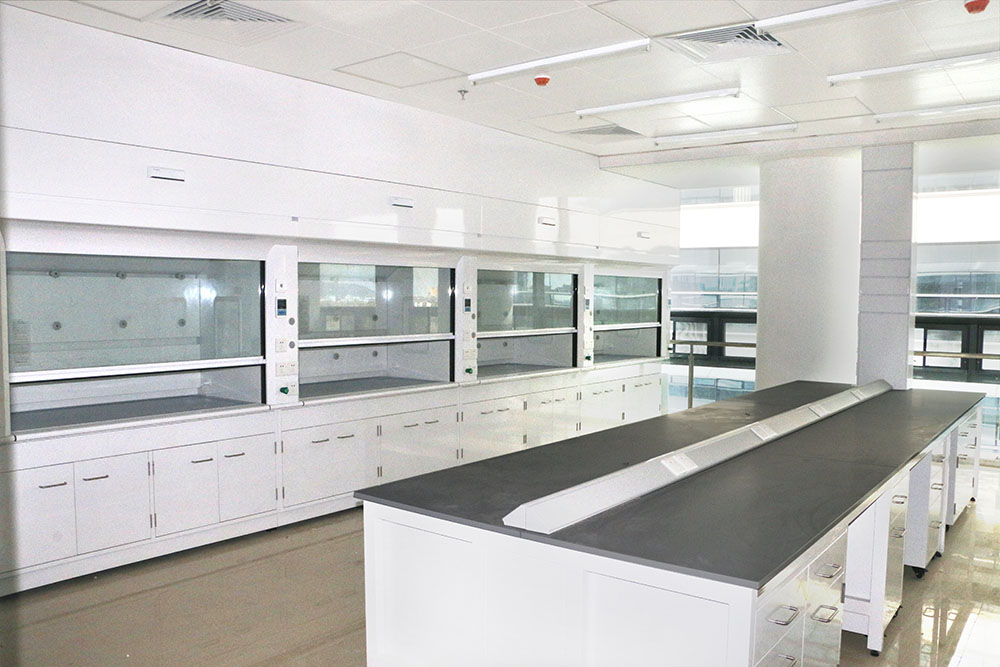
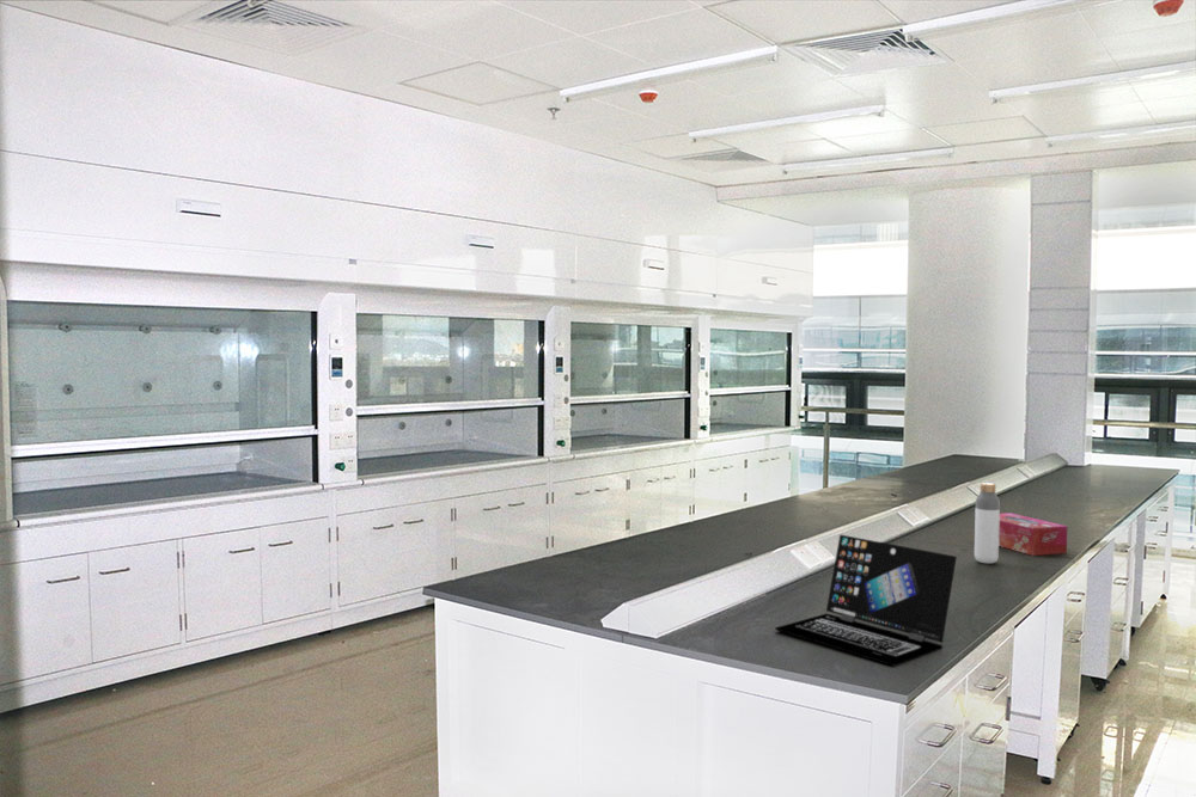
+ bottle (987, 522)
+ laptop (864, 594)
+ tissue box (1020, 533)
